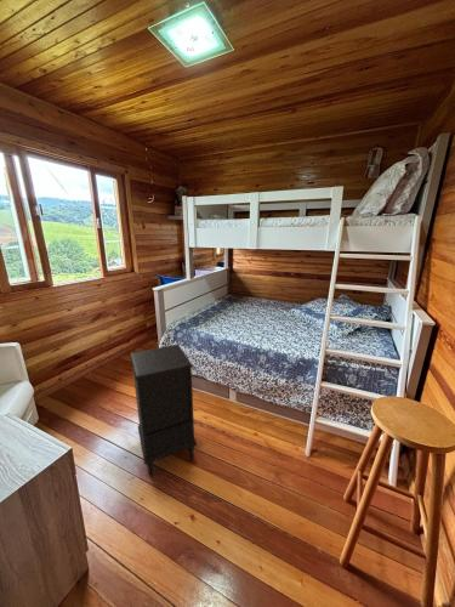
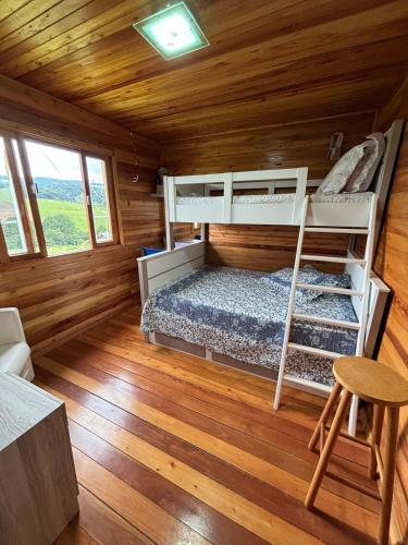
- nightstand (164, 407)
